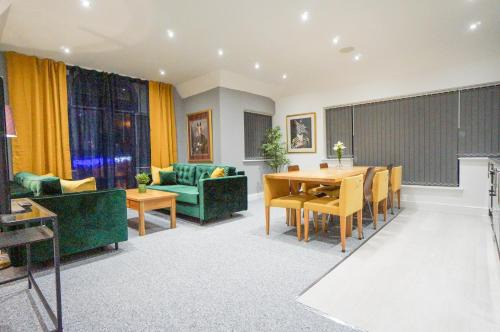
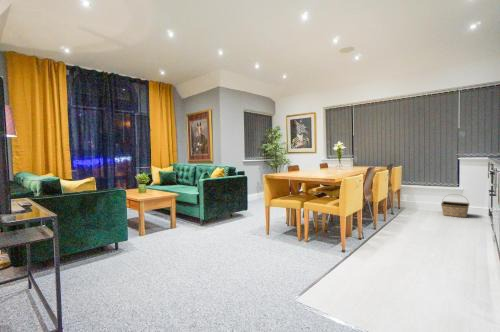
+ basket (455, 204)
